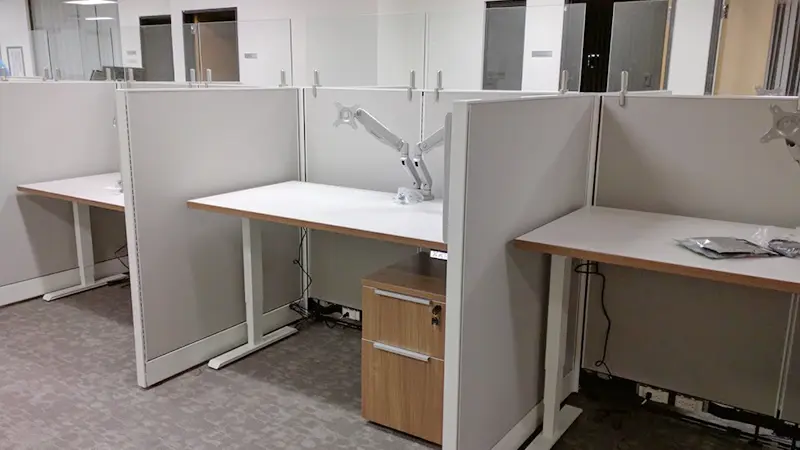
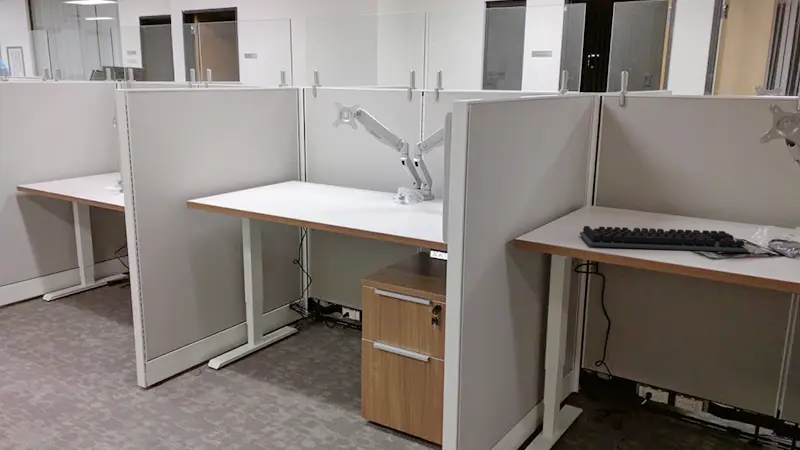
+ computer keyboard (660, 238)
